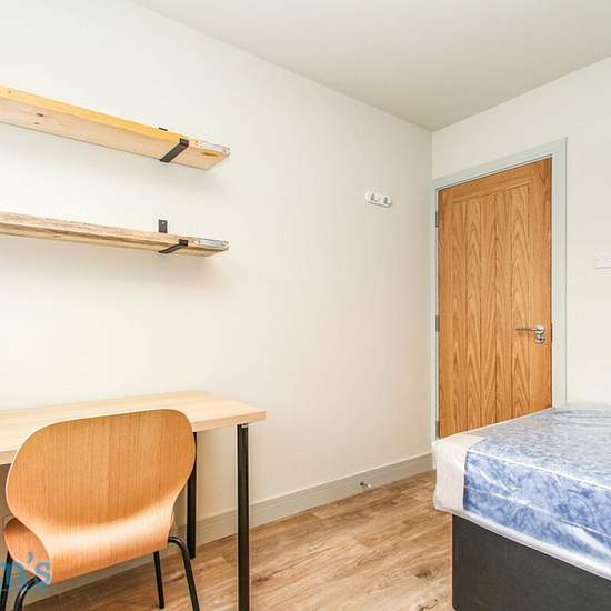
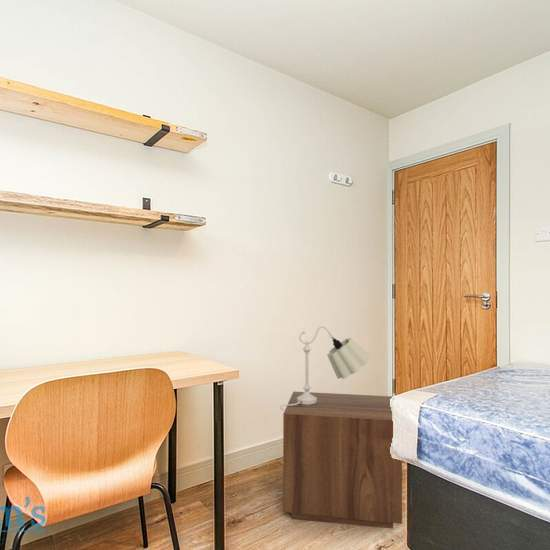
+ nightstand (341, 453)
+ table lamp (330, 361)
